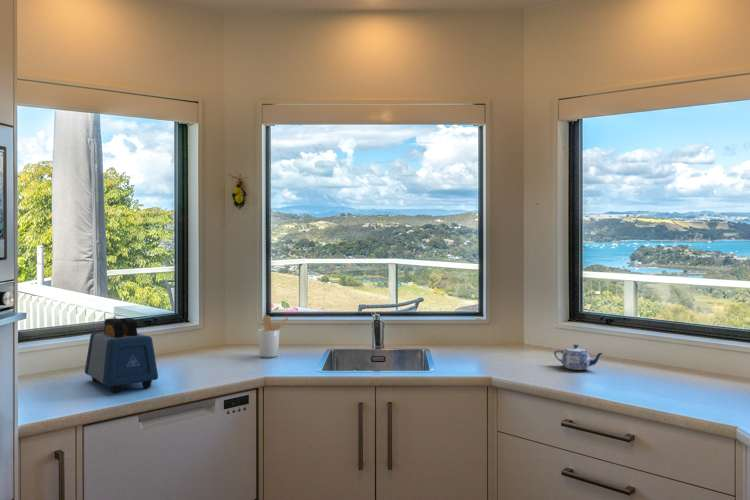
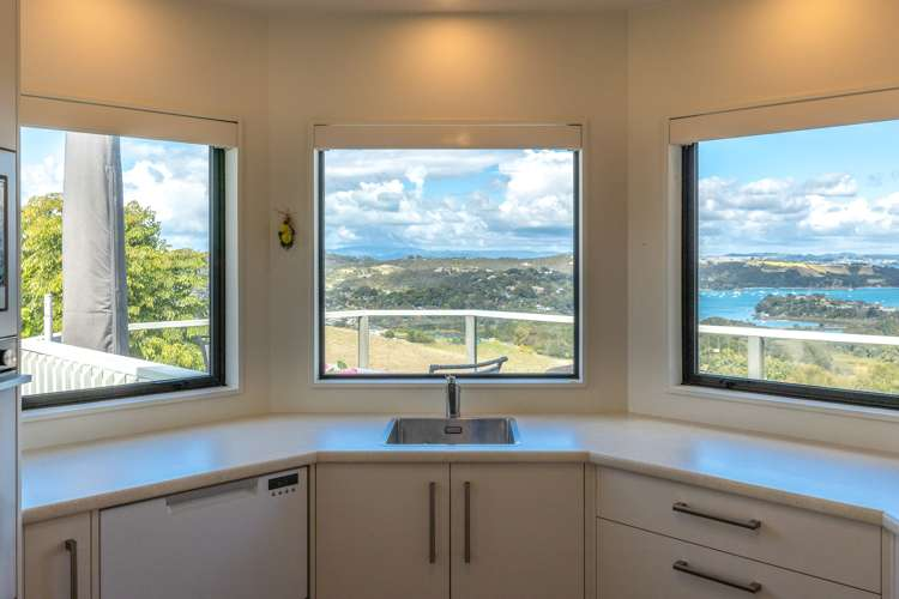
- utensil holder (274, 335)
- teapot (578, 356)
- toaster (120, 351)
